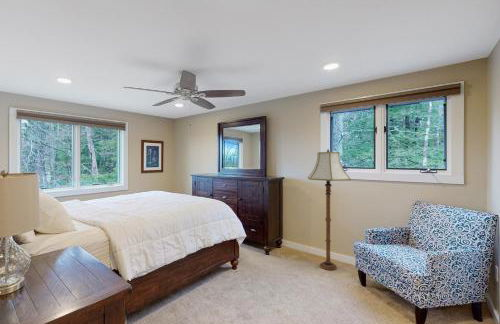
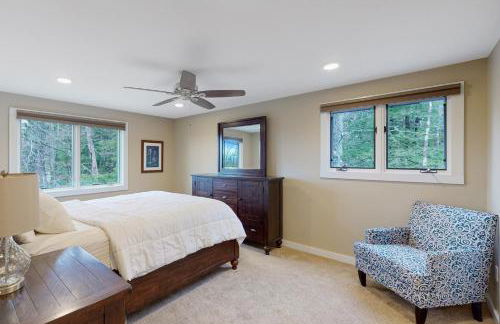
- floor lamp (328, 207)
